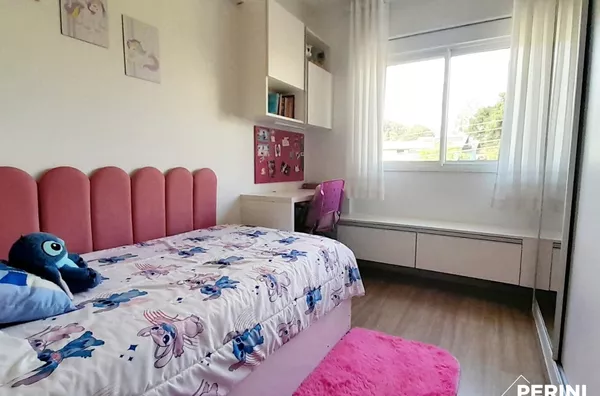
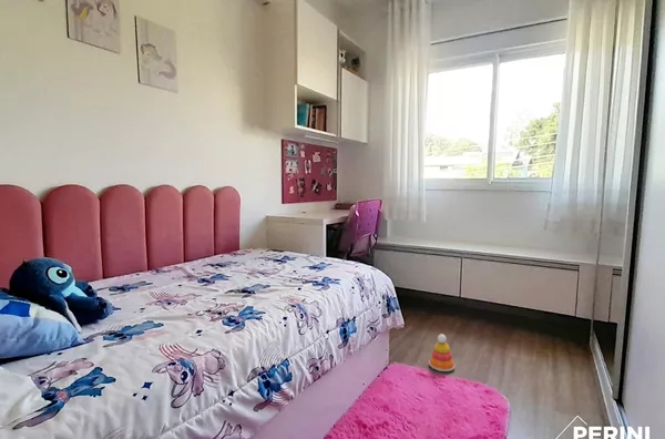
+ stacking toy (442, 350)
